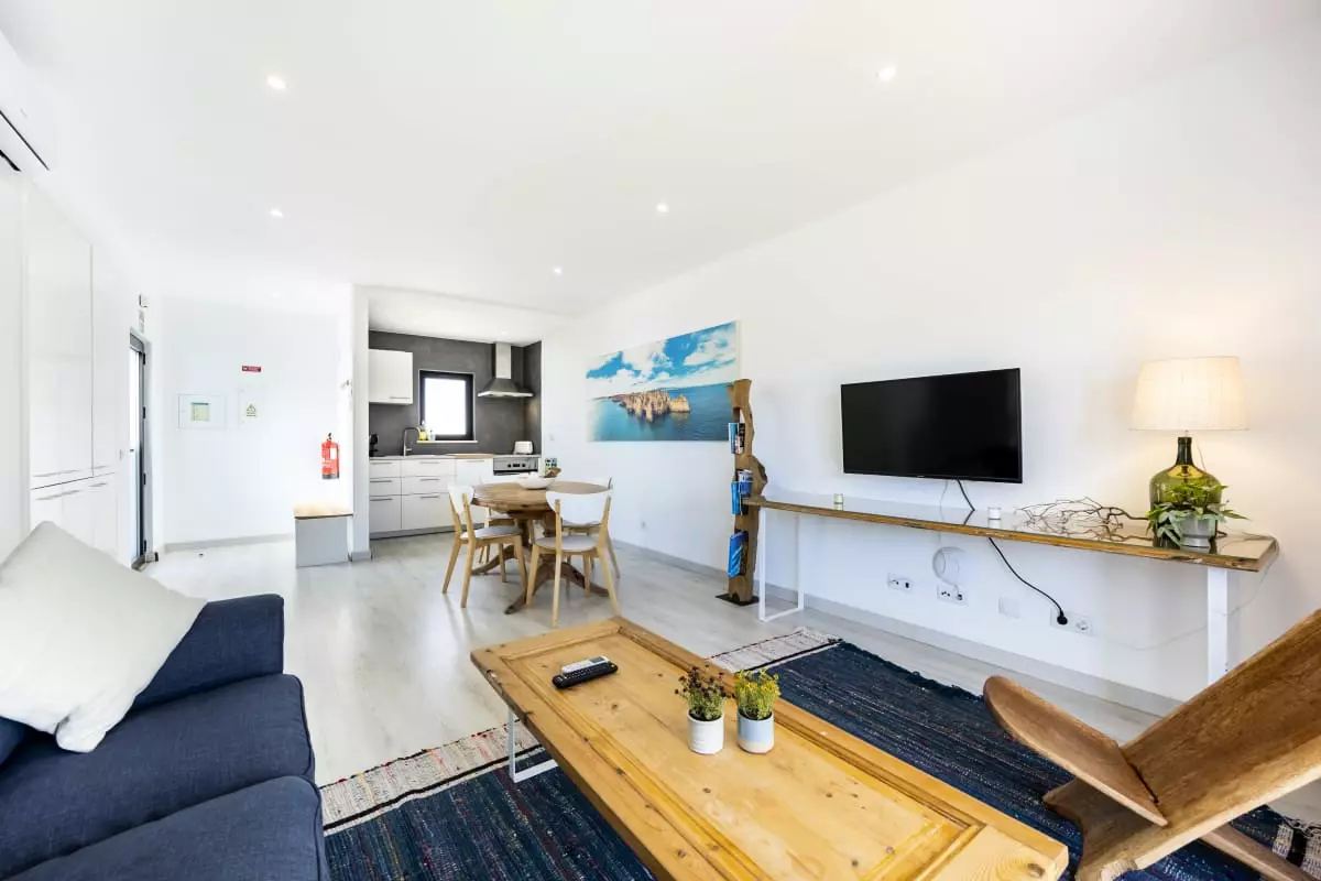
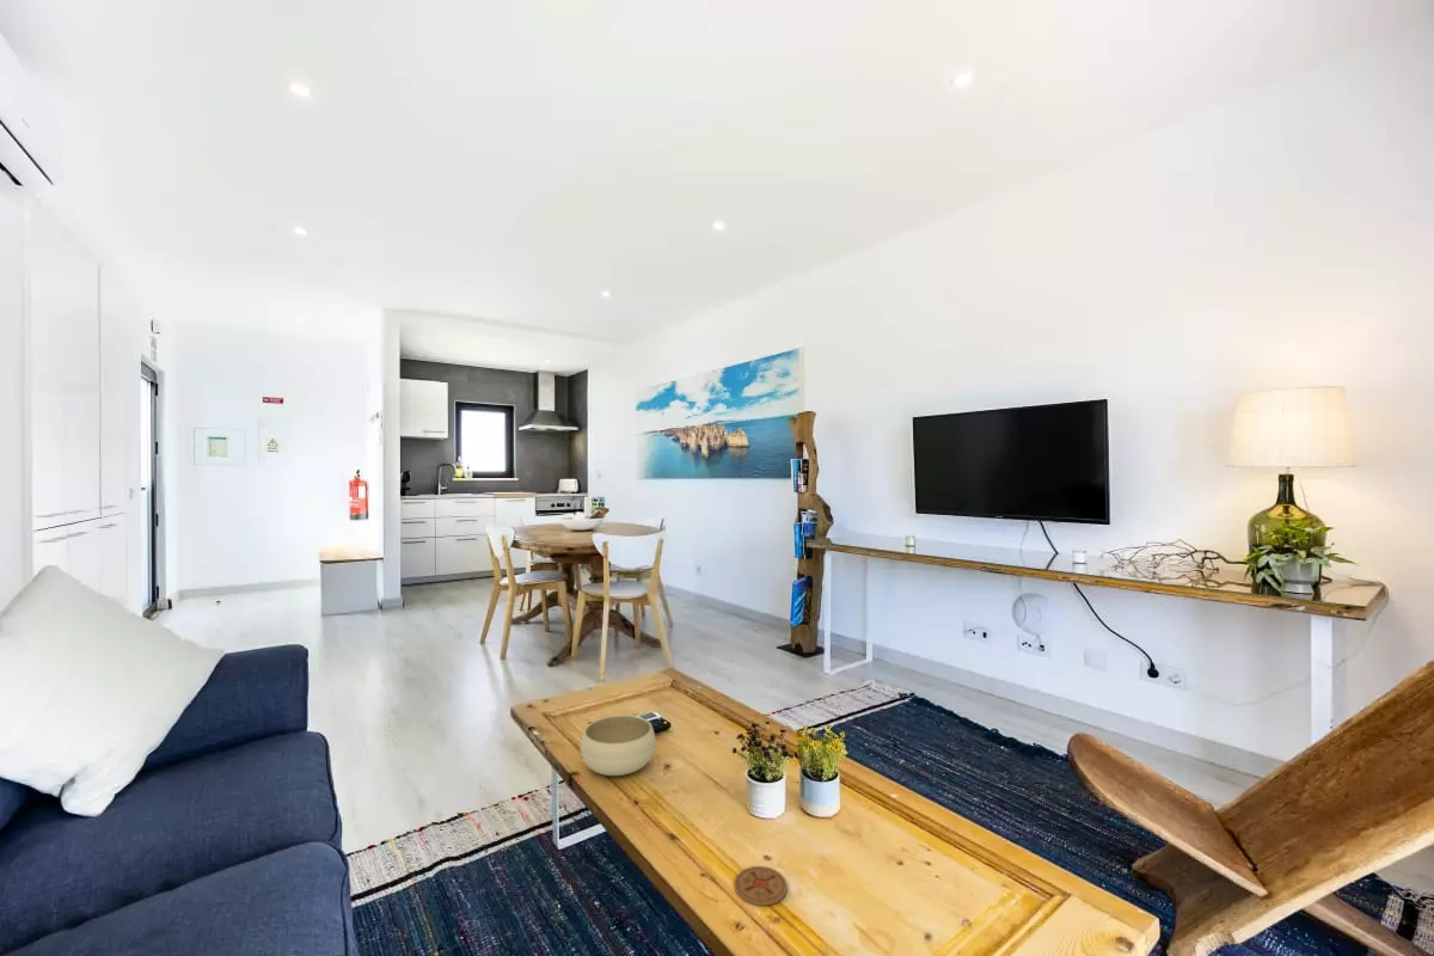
+ bowl (618, 747)
+ coaster (760, 884)
